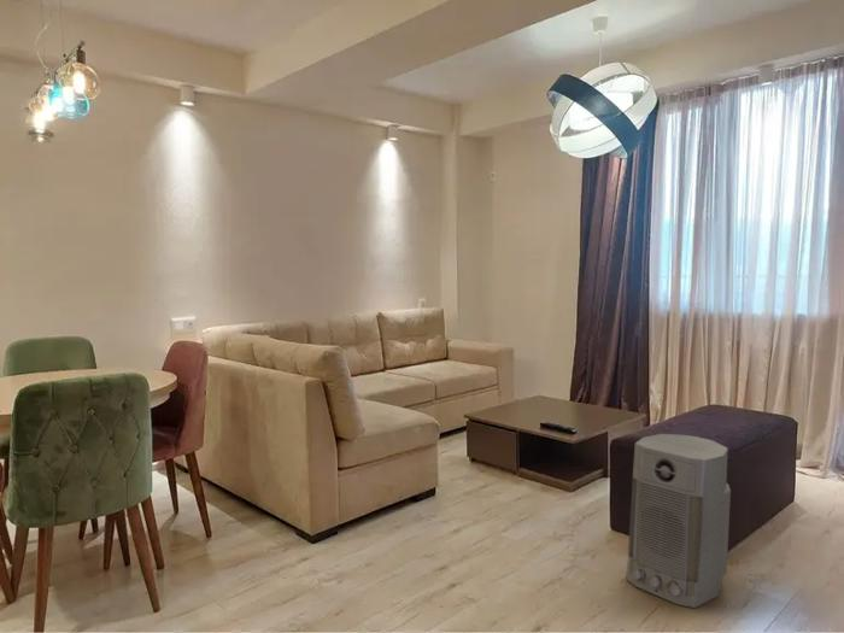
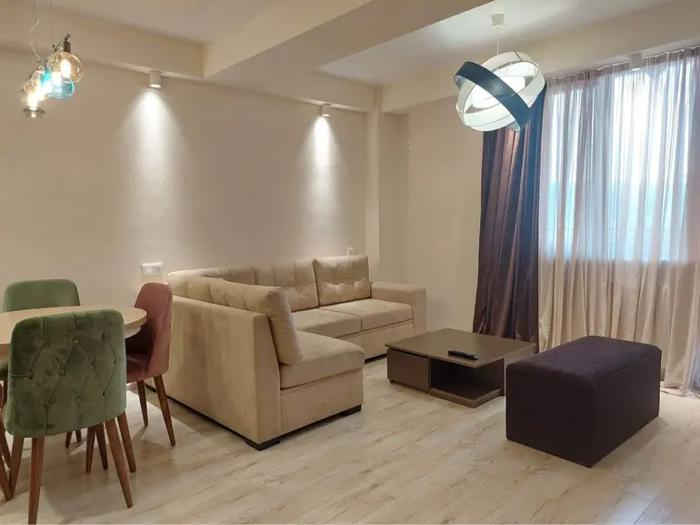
- air purifier (680, 512)
